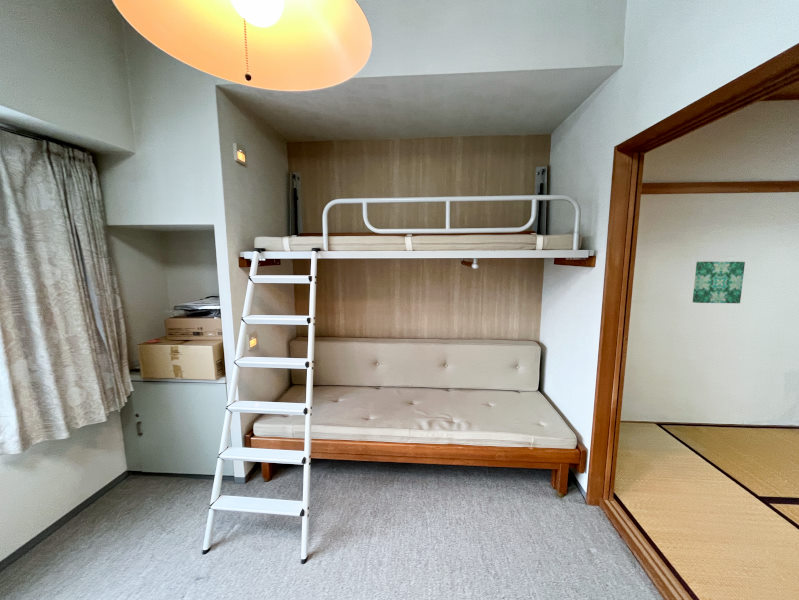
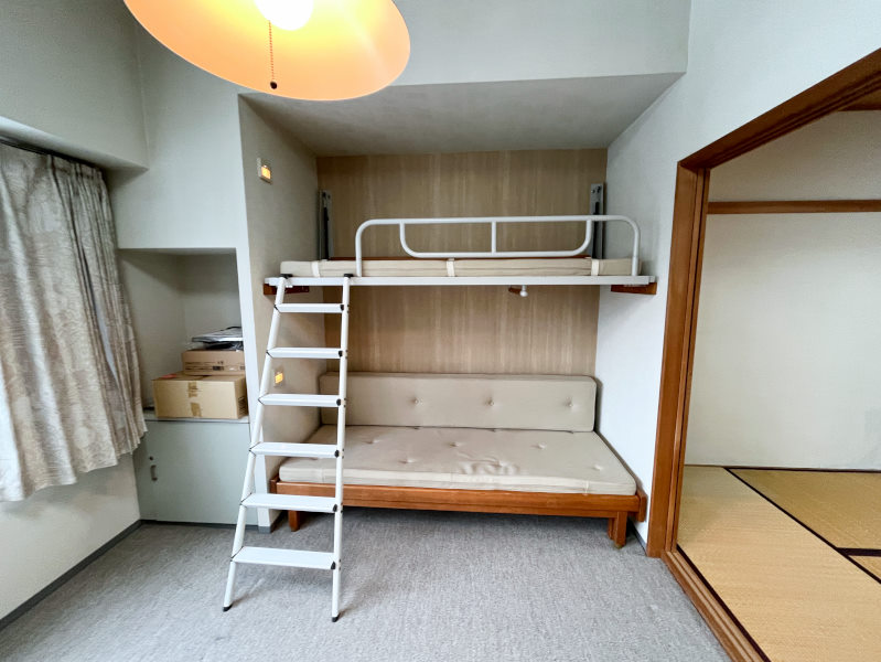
- wall art (718, 282)
